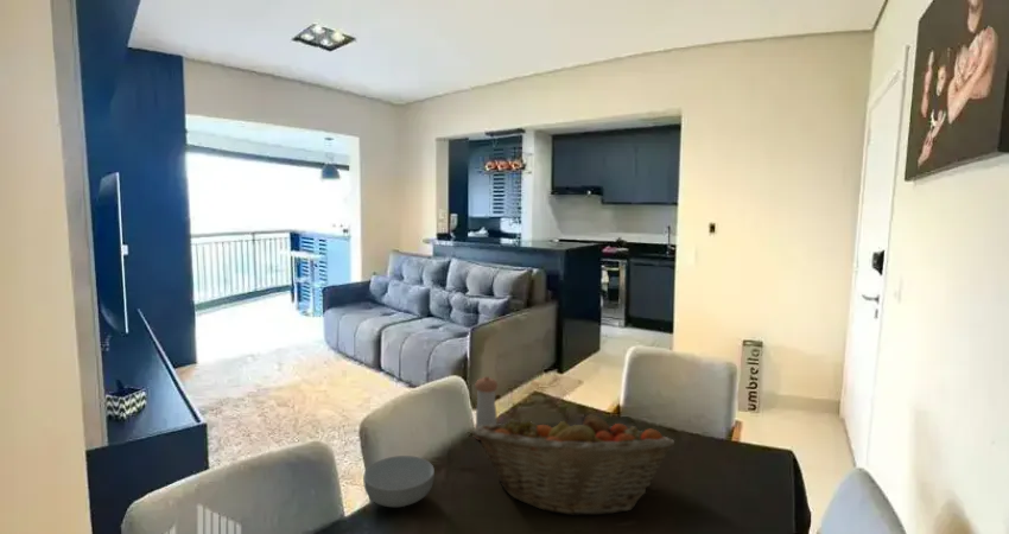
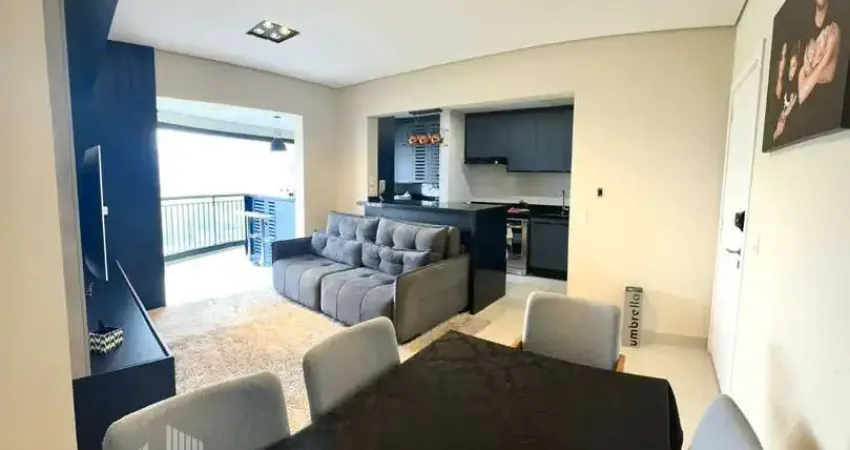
- fruit basket (570, 450)
- pepper shaker (486, 406)
- cereal bowl (399, 484)
